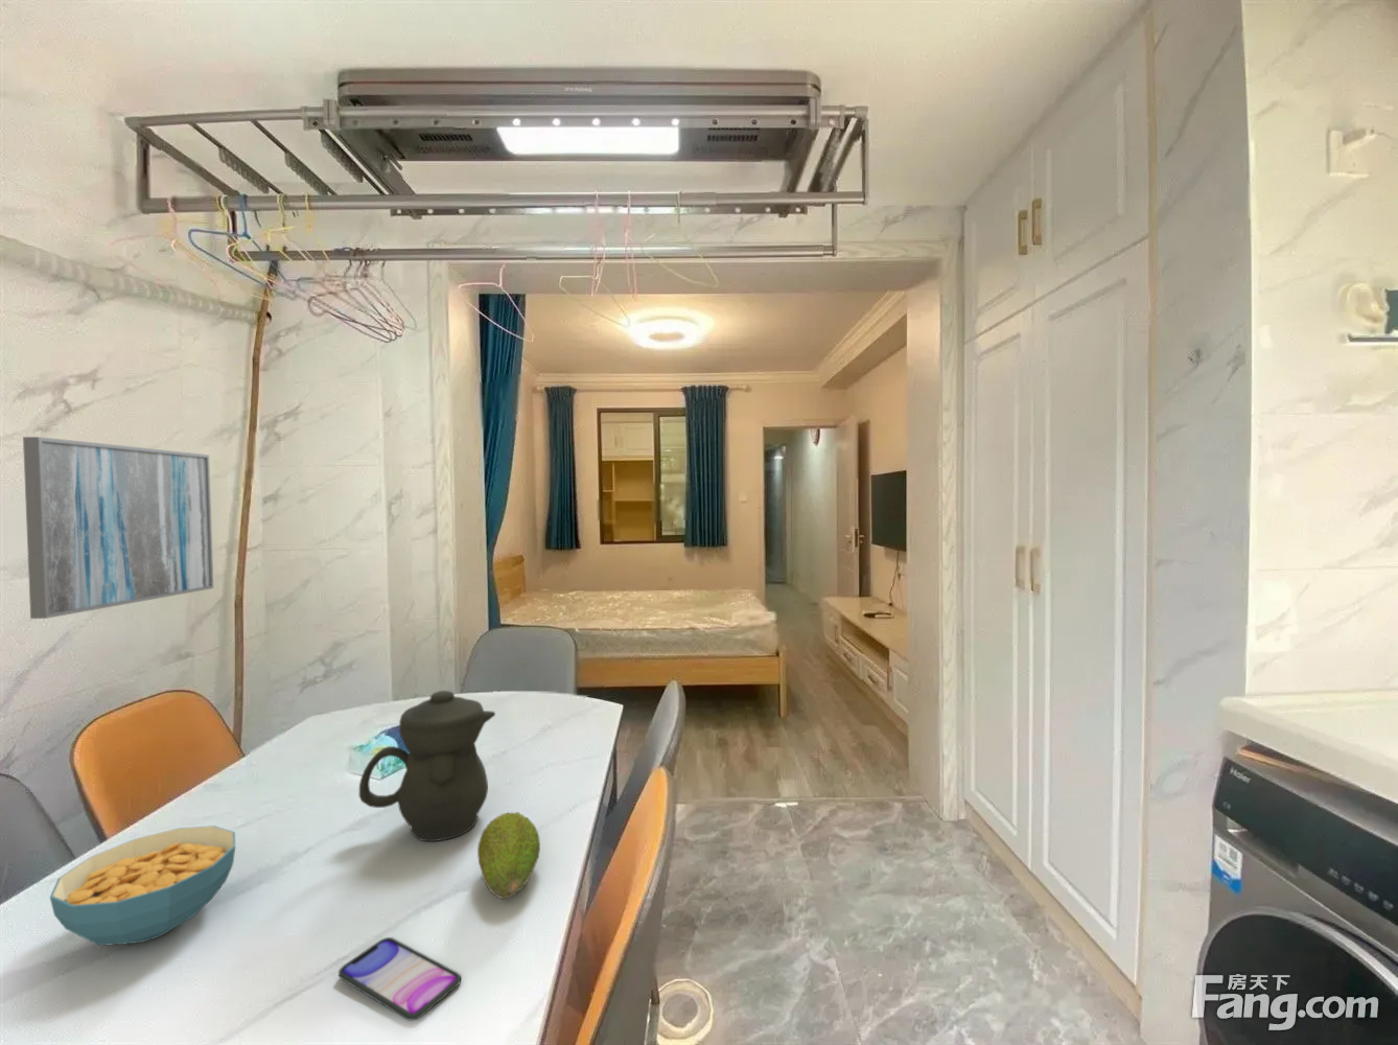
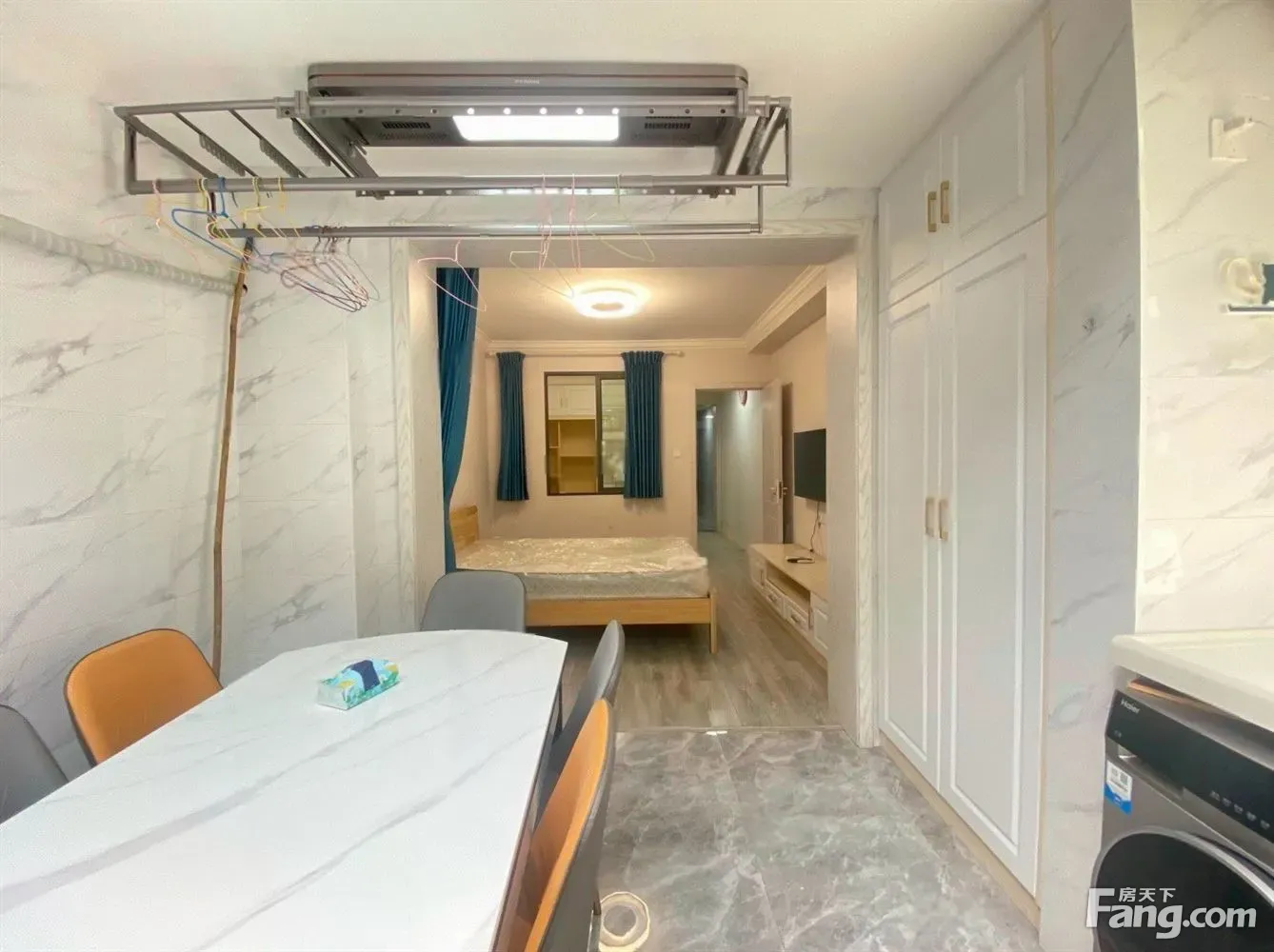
- teapot (428, 762)
- cereal bowl (151, 895)
- wall art (133, 524)
- smartphone (399, 975)
- fruit (509, 852)
